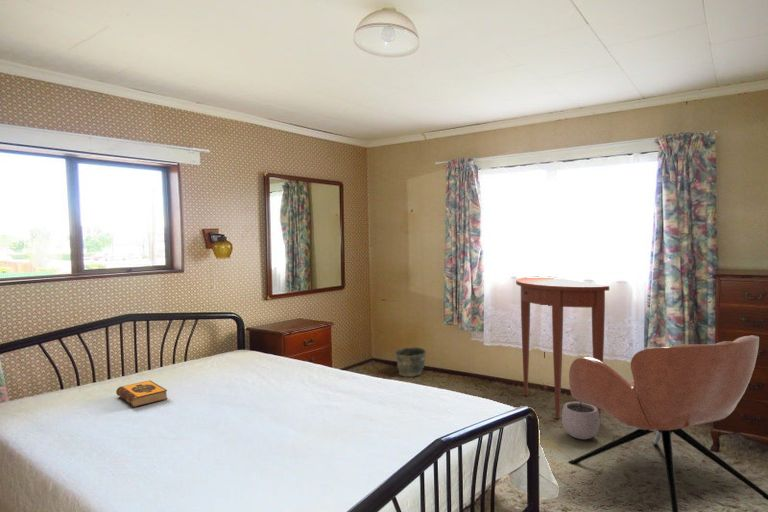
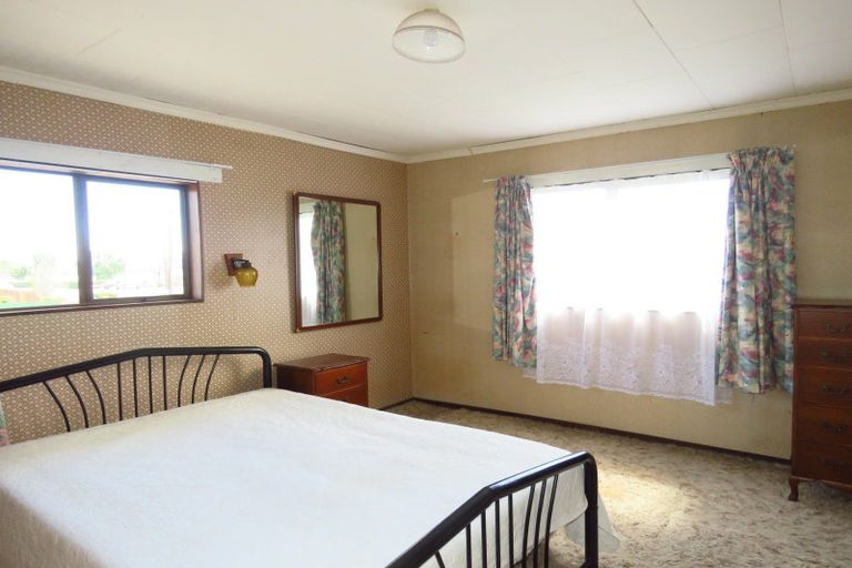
- armchair (663, 404)
- bucket (411, 362)
- hardback book (141, 393)
- console table (562, 341)
- plant pot (580, 415)
